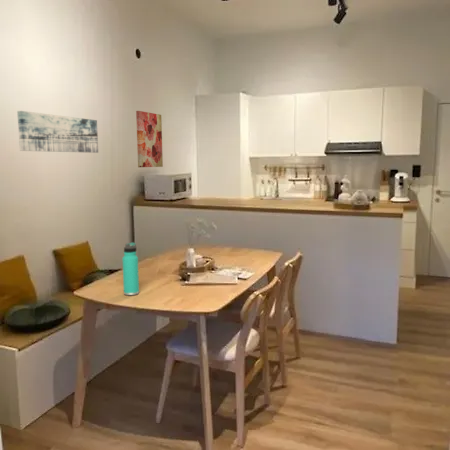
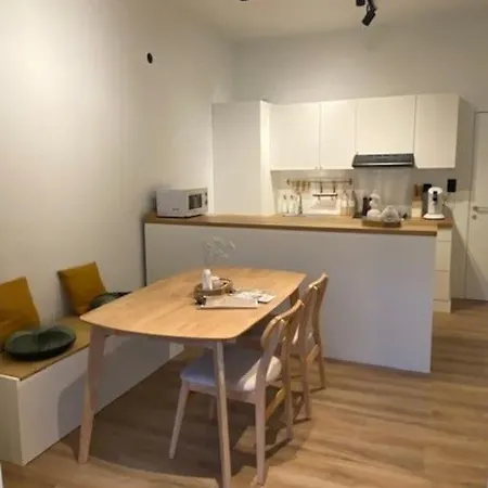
- thermos bottle (130, 268)
- wall art (150, 140)
- wall art (62, 134)
